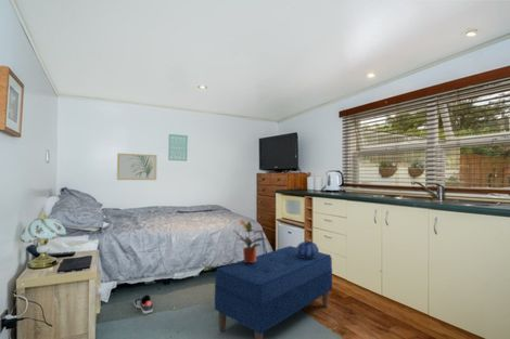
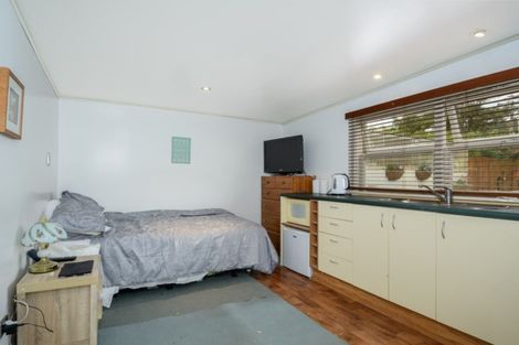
- wall art (137, 167)
- sneaker (143, 300)
- bench (278, 288)
- potted plant (251, 242)
- decorative bowl (307, 249)
